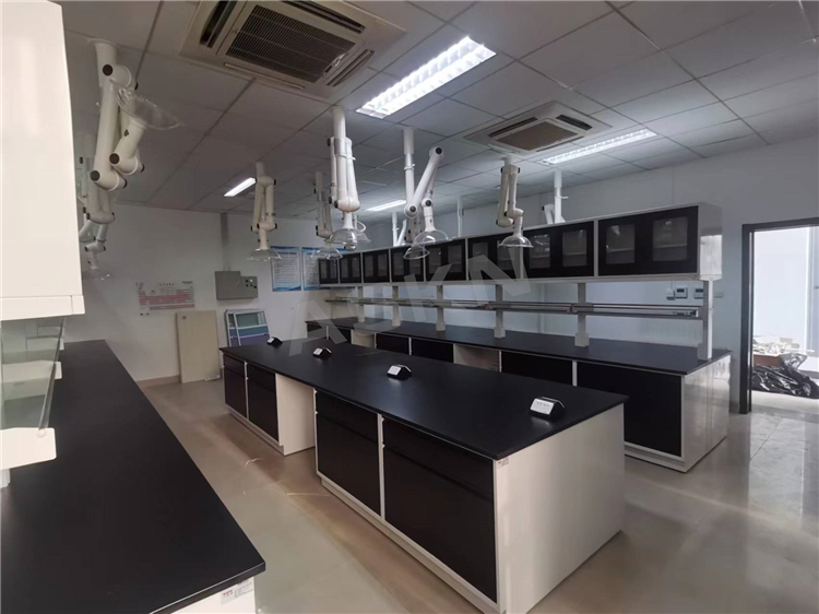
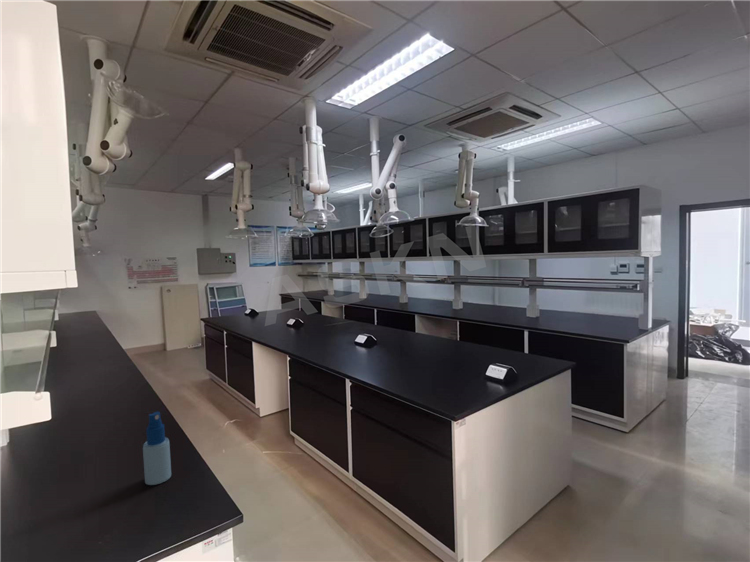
+ spray bottle (156, 445)
